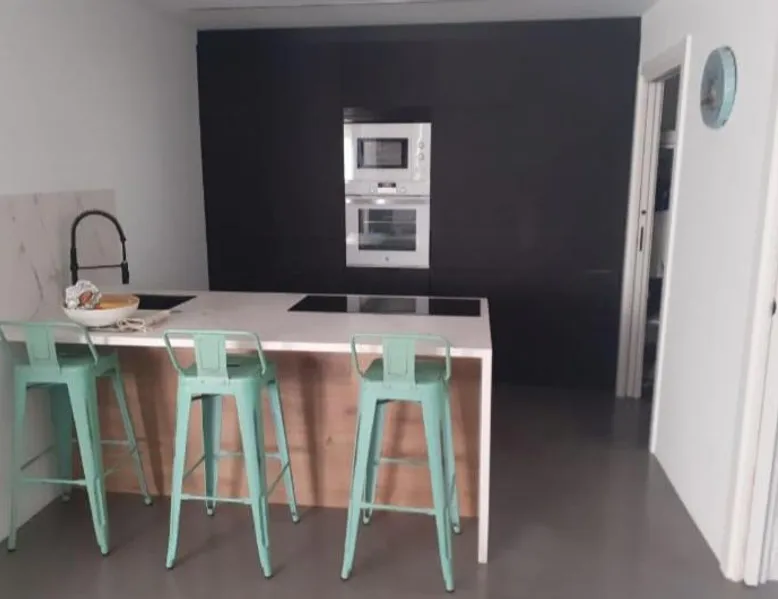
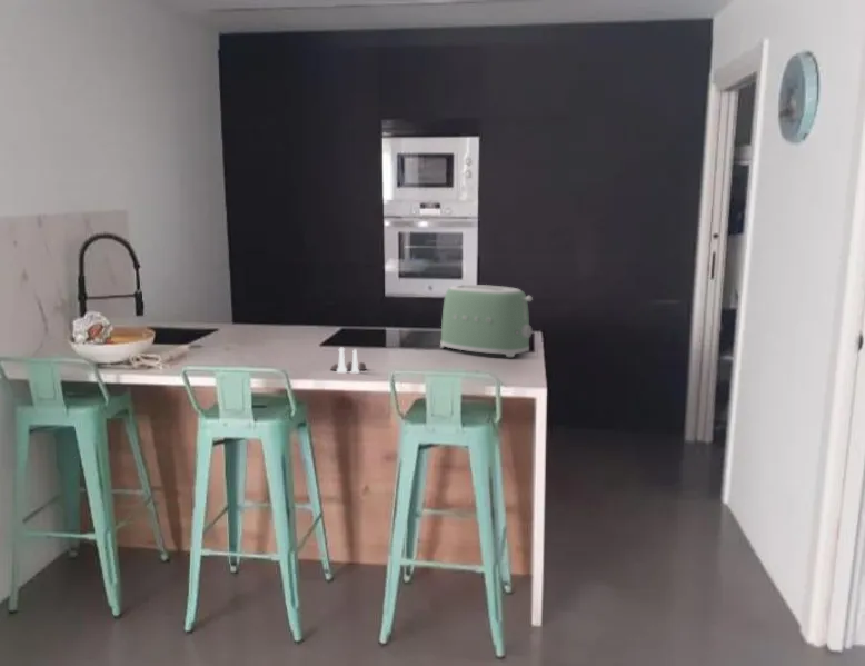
+ salt and pepper shaker set (344, 358)
+ toaster (485, 318)
